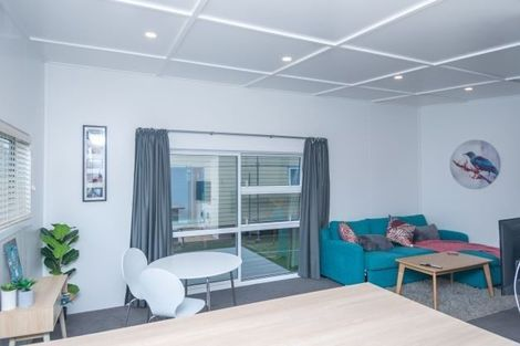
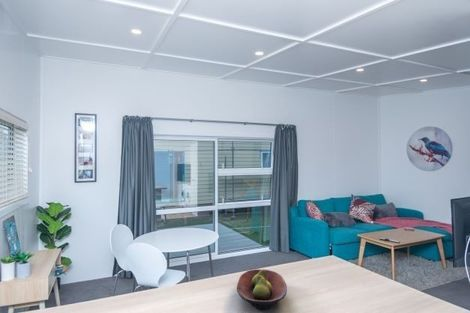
+ fruit bowl (261, 284)
